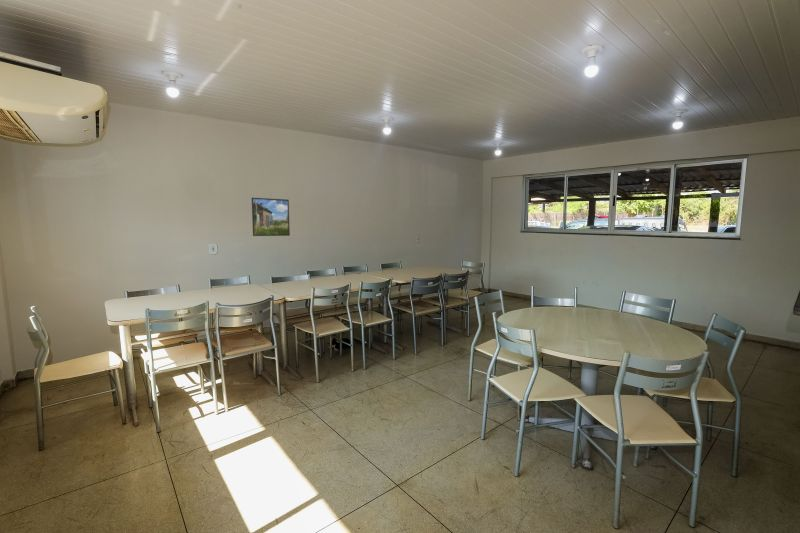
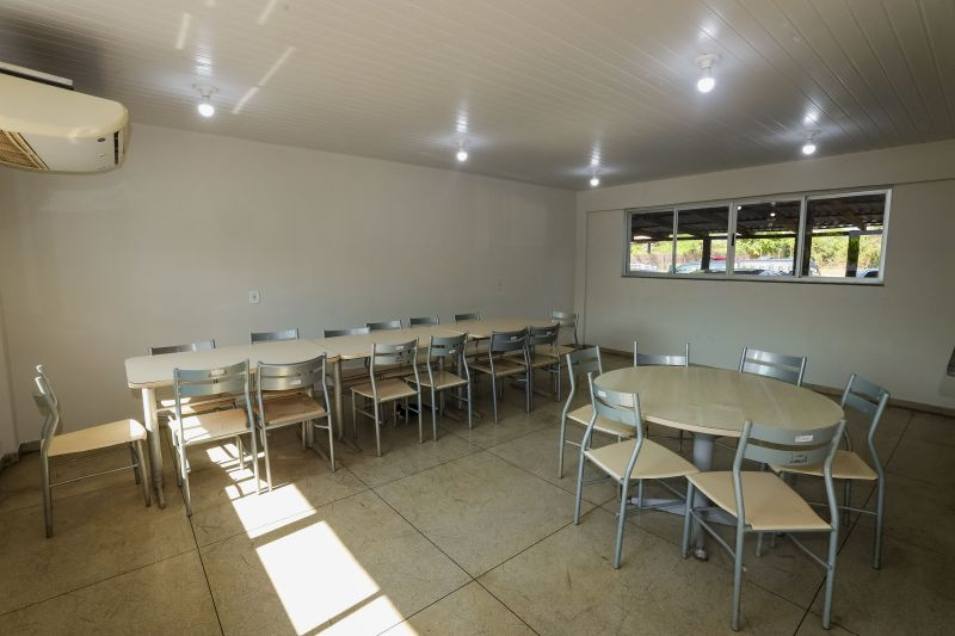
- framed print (271, 217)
